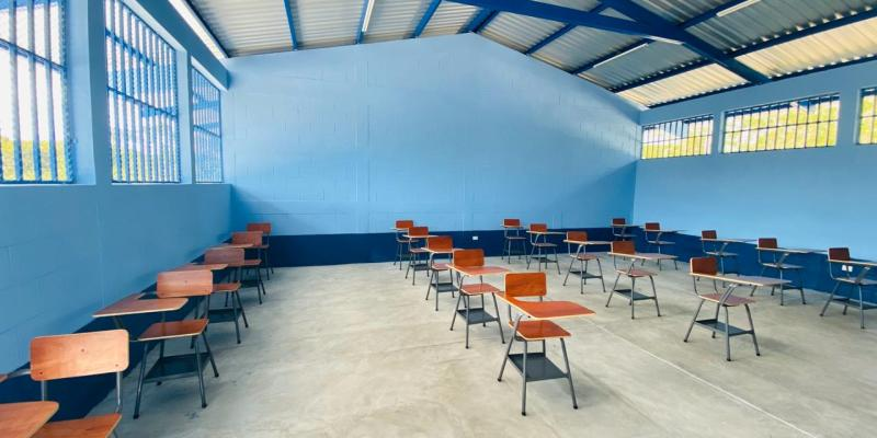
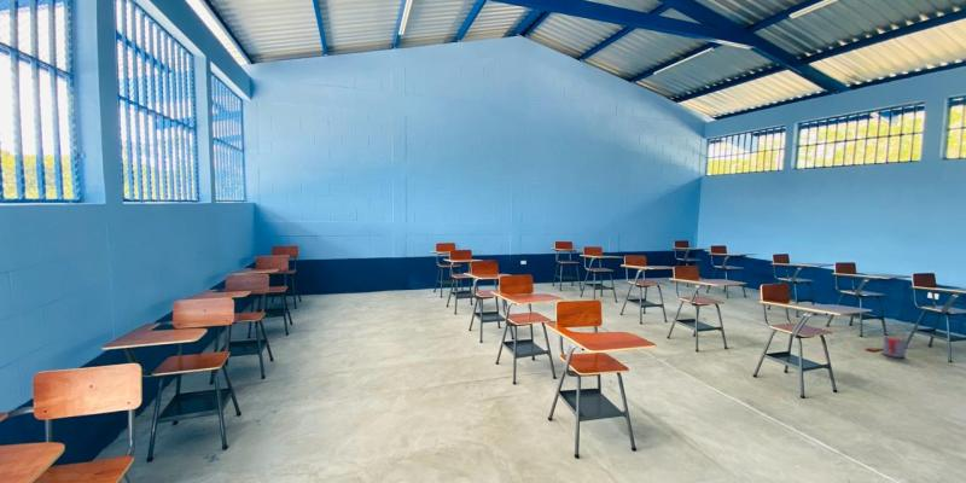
+ bucket (886, 339)
